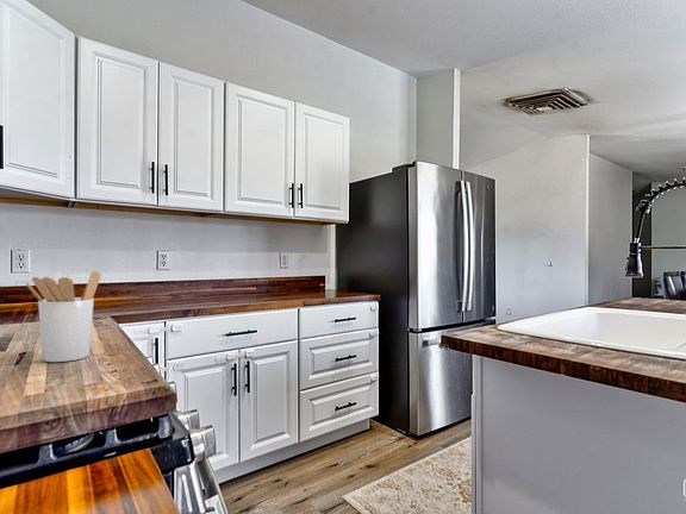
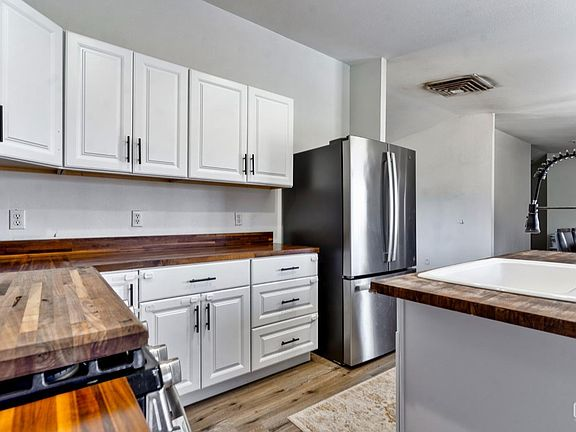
- utensil holder (62, 315)
